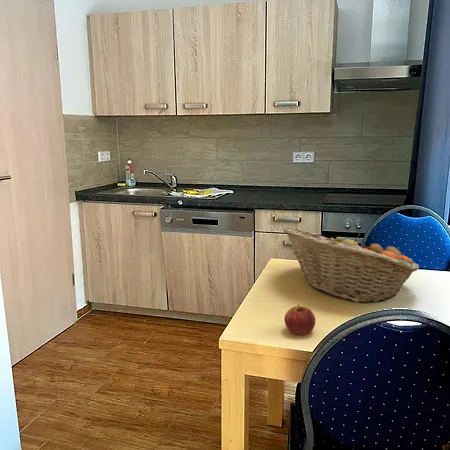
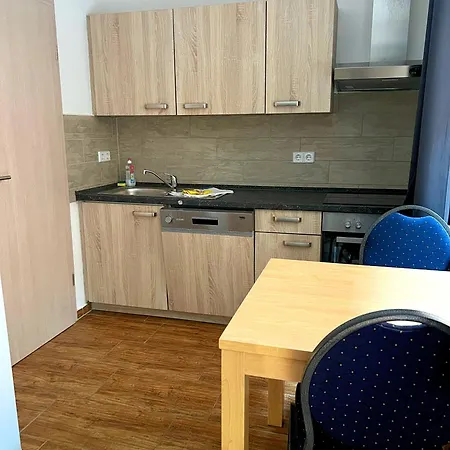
- apple (300, 317)
- fruit basket (346, 257)
